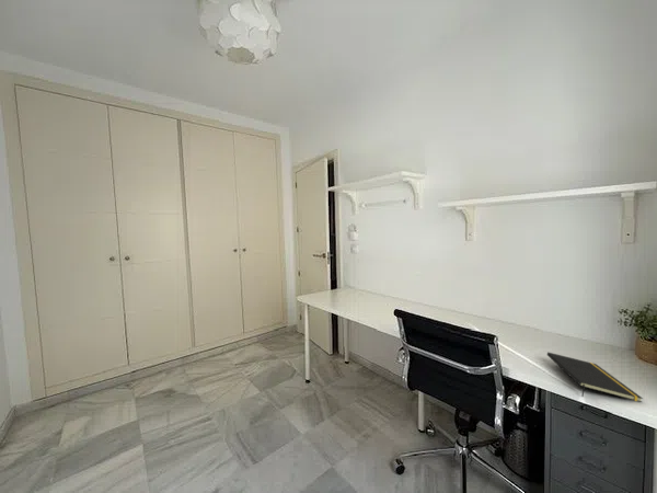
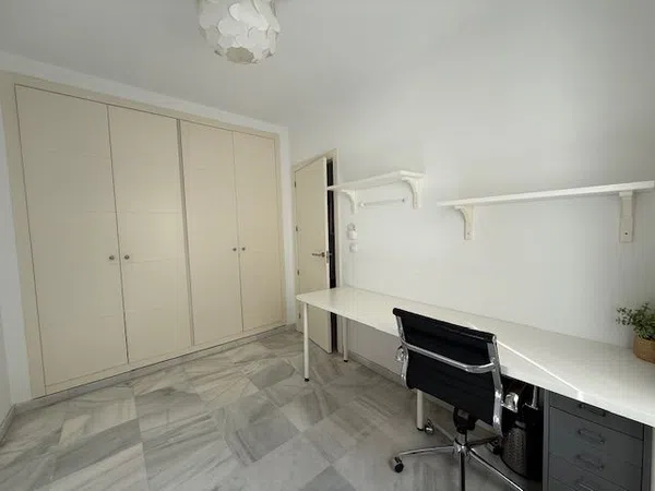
- notepad (588, 374)
